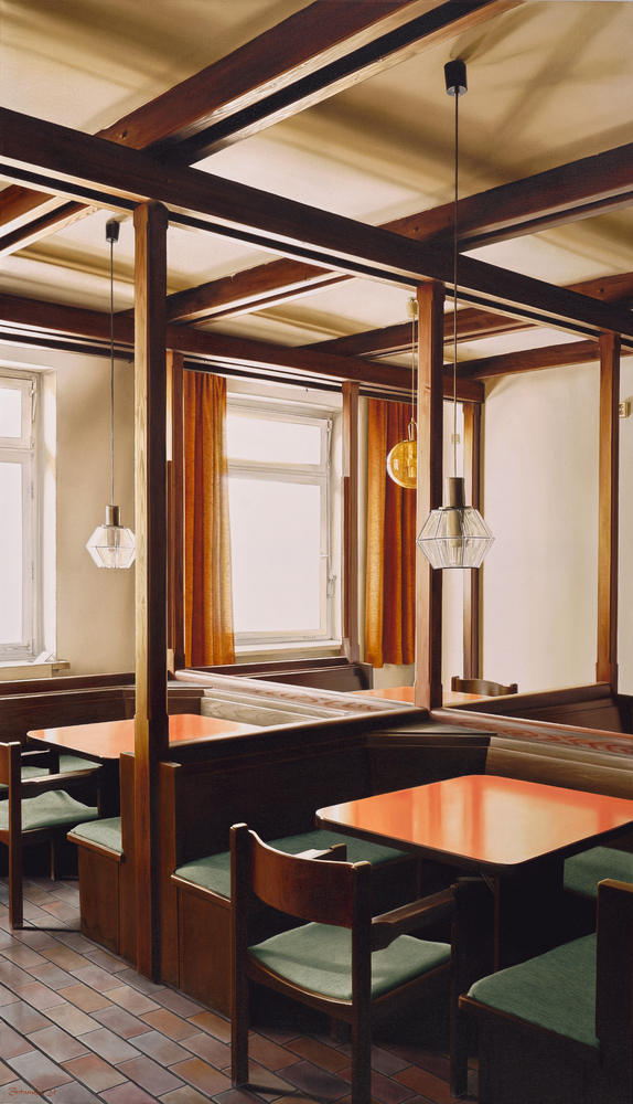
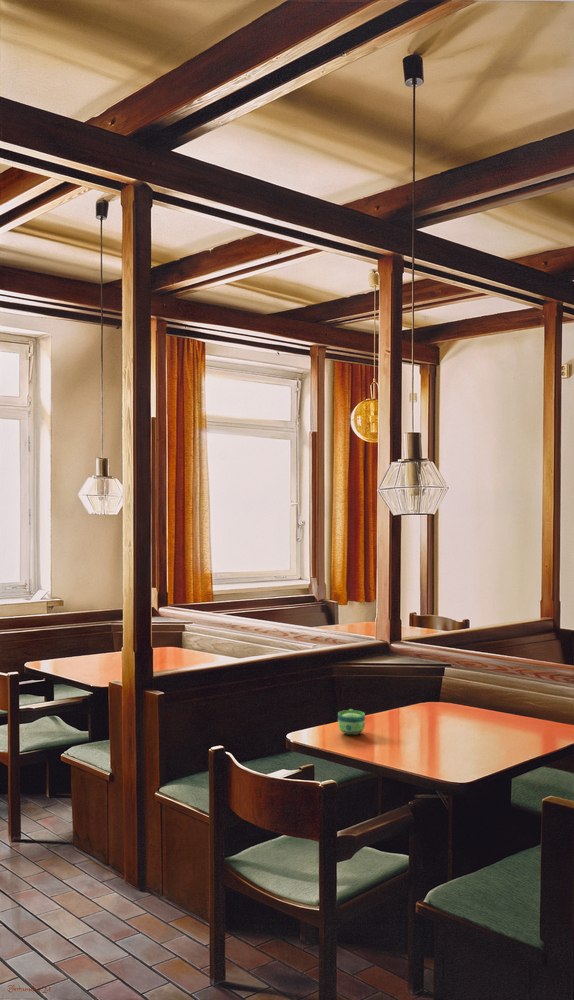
+ cup (350, 722)
